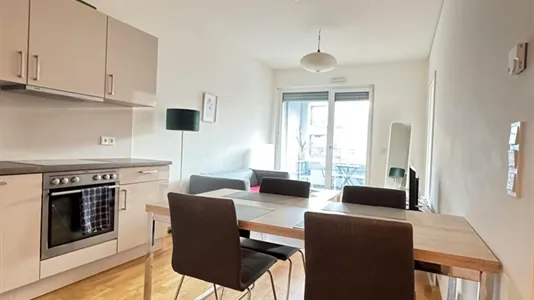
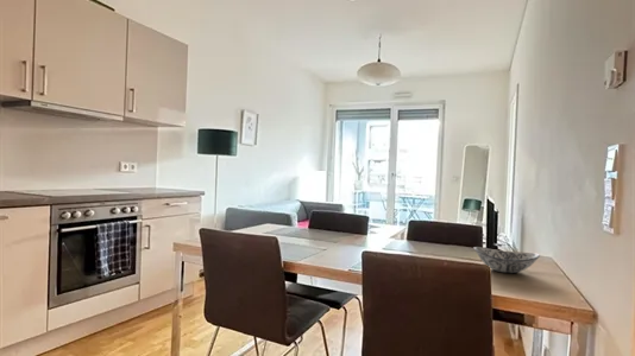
+ decorative bowl (504, 260)
